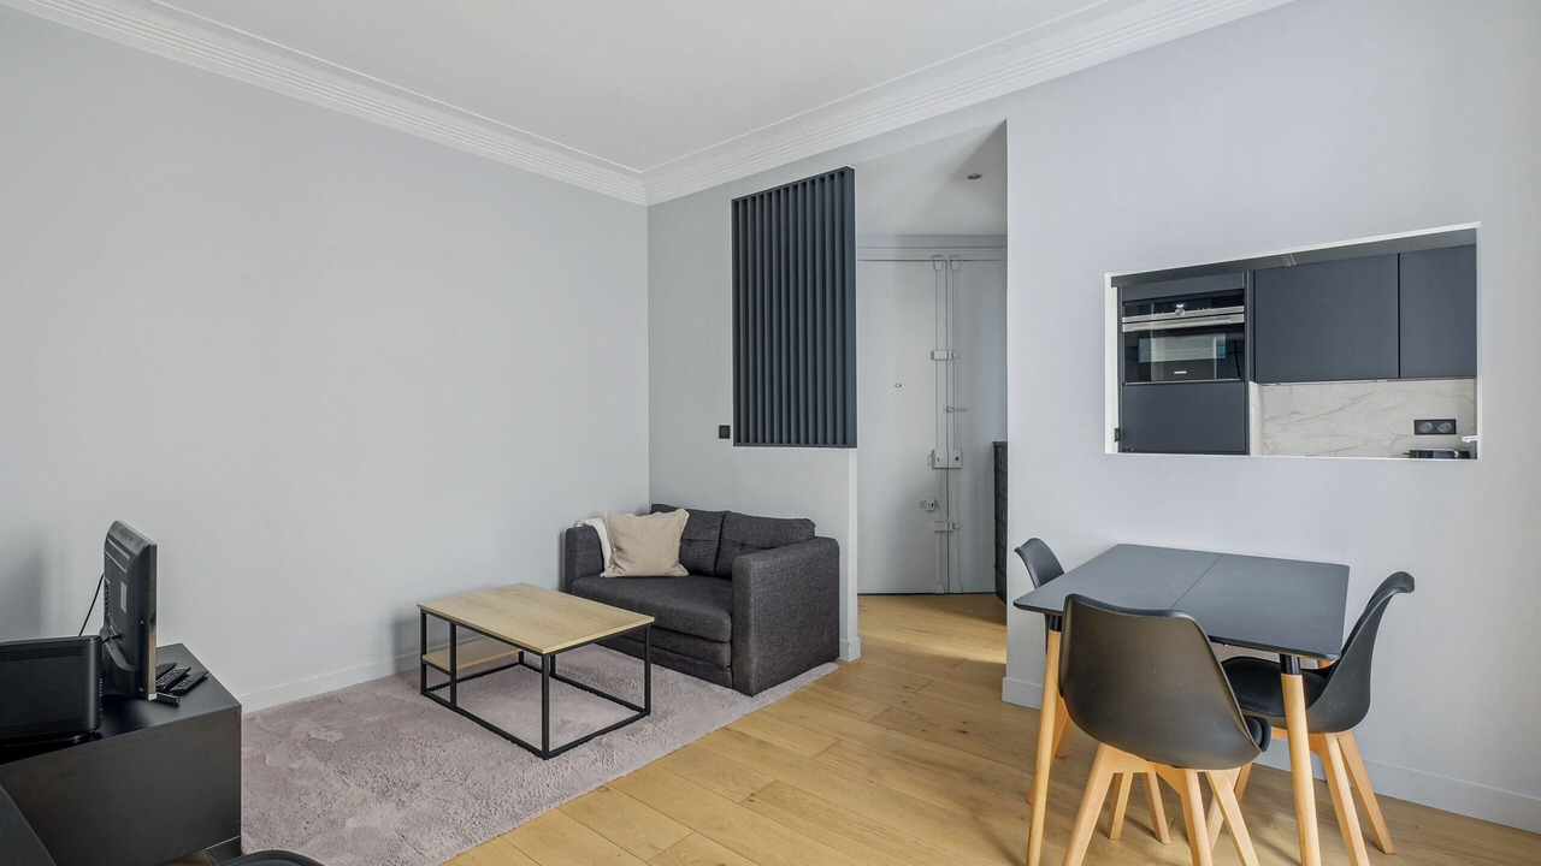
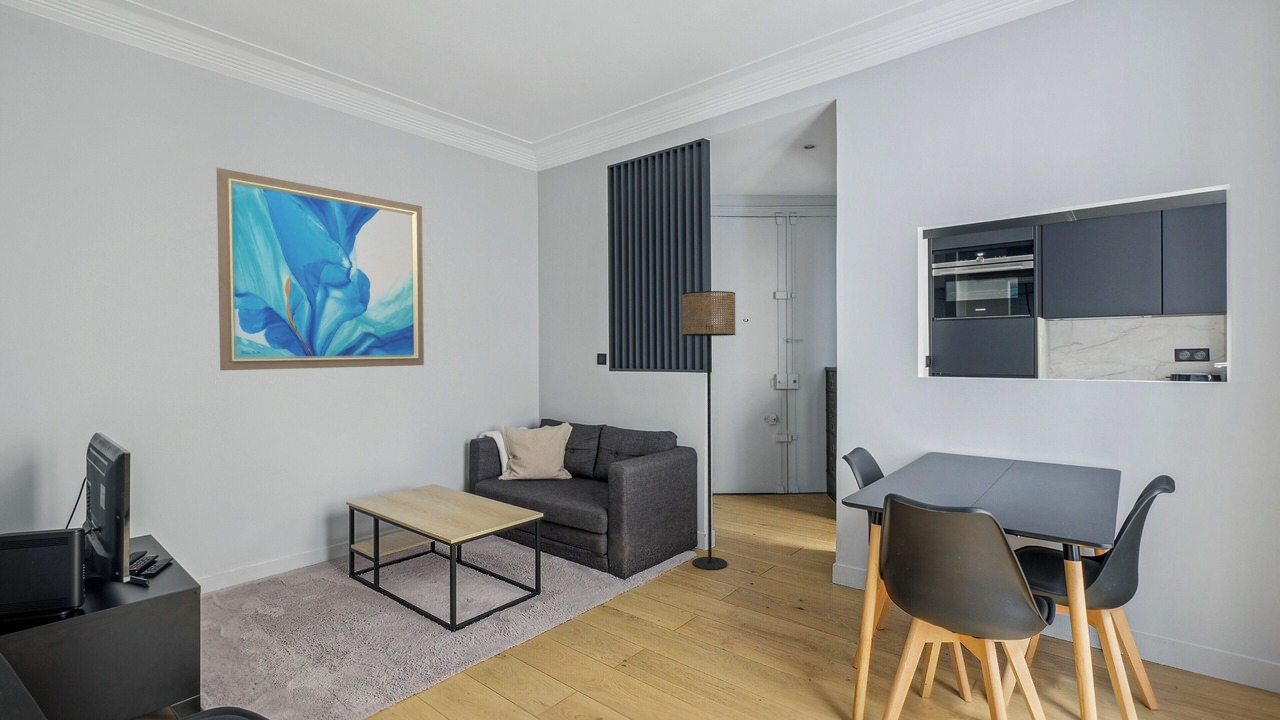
+ floor lamp (709, 429)
+ wall art (333, 278)
